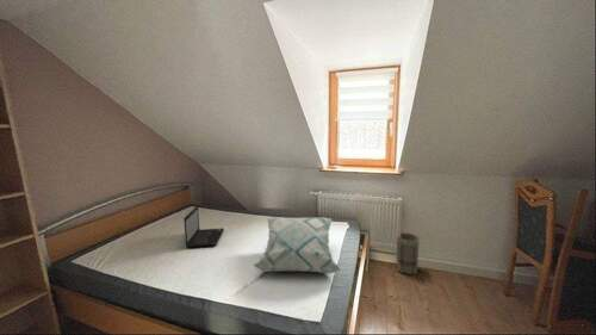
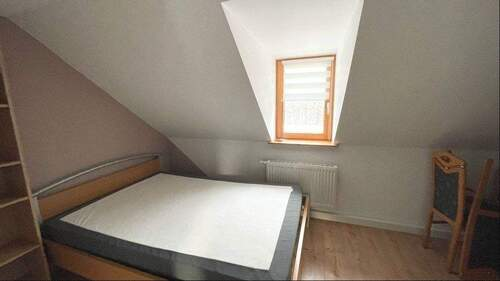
- laptop (205, 229)
- basket (406, 253)
- decorative pillow (298, 241)
